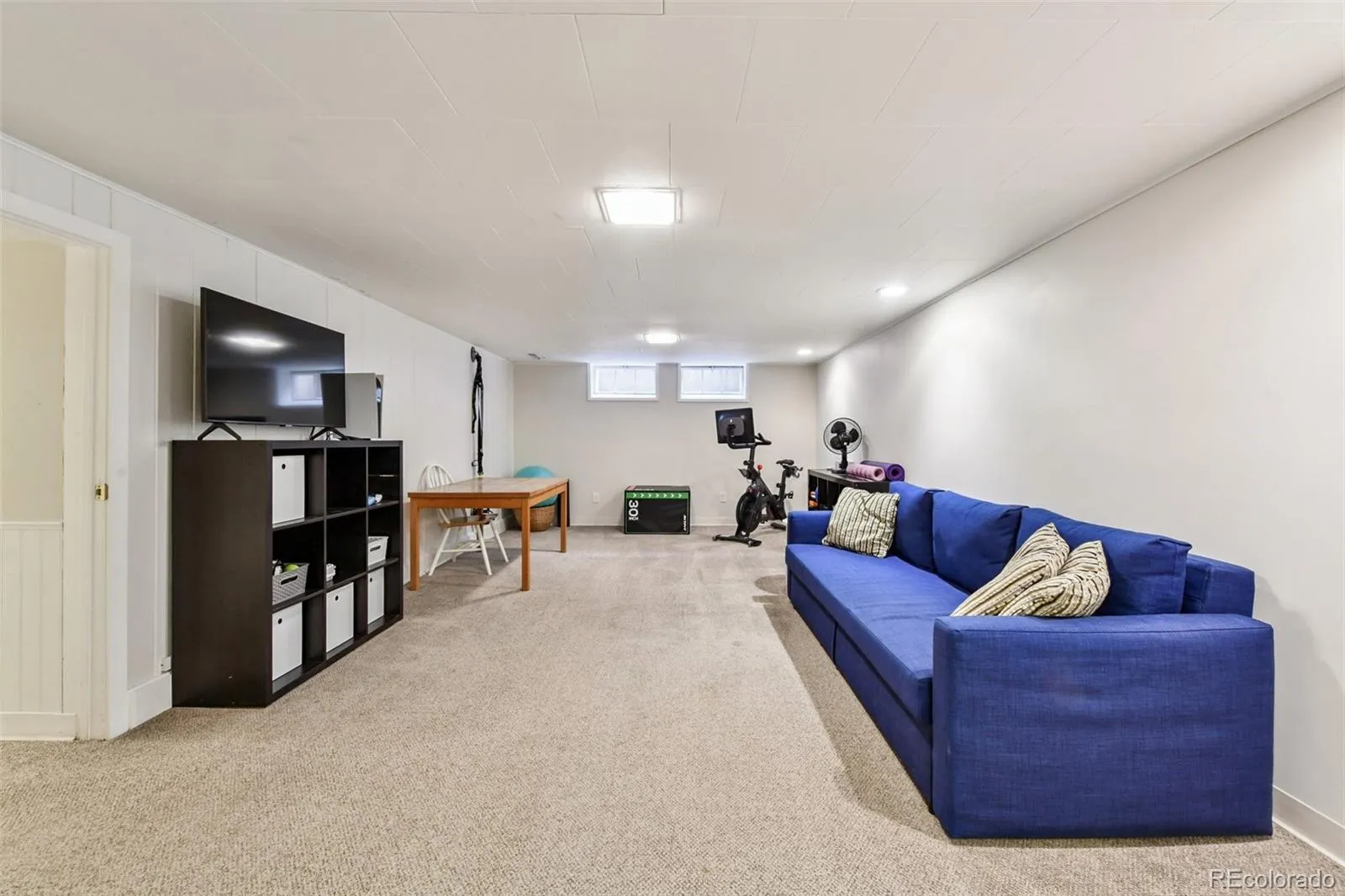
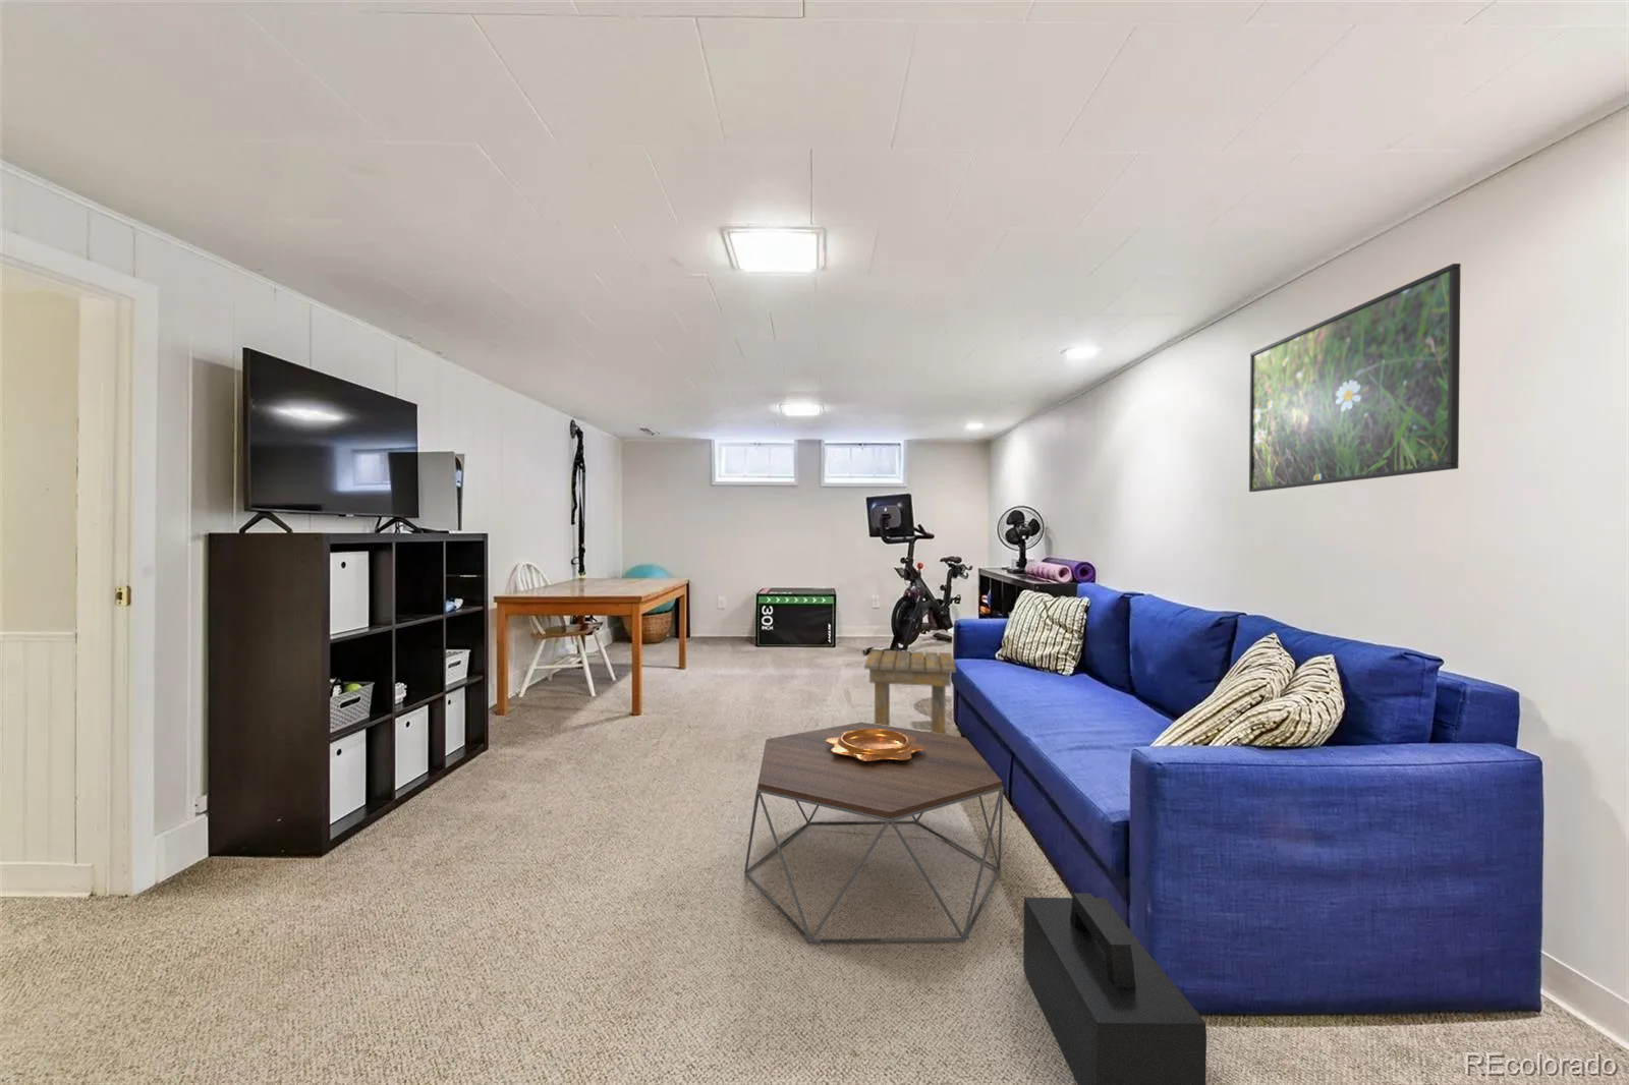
+ side table (910, 684)
+ decorative bowl (874, 744)
+ speaker (1105, 976)
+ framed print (1333, 398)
+ coffee table (872, 814)
